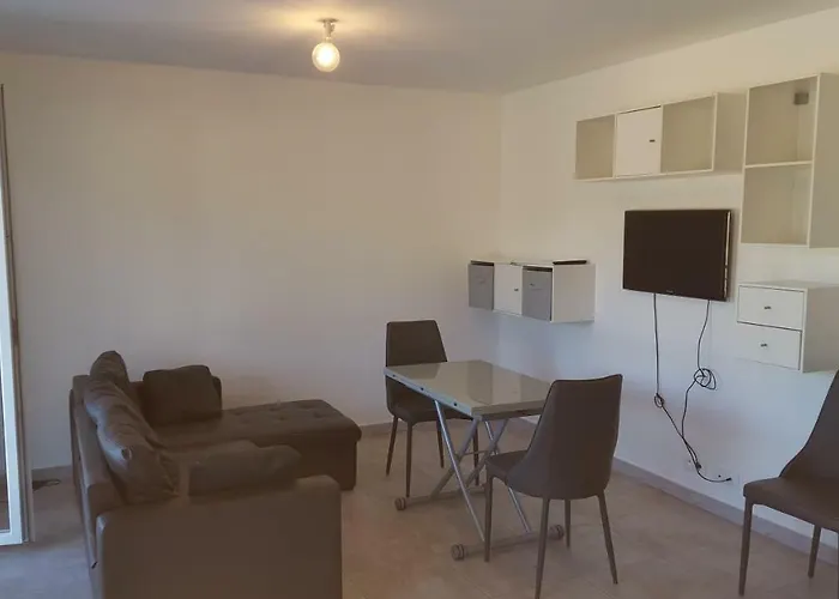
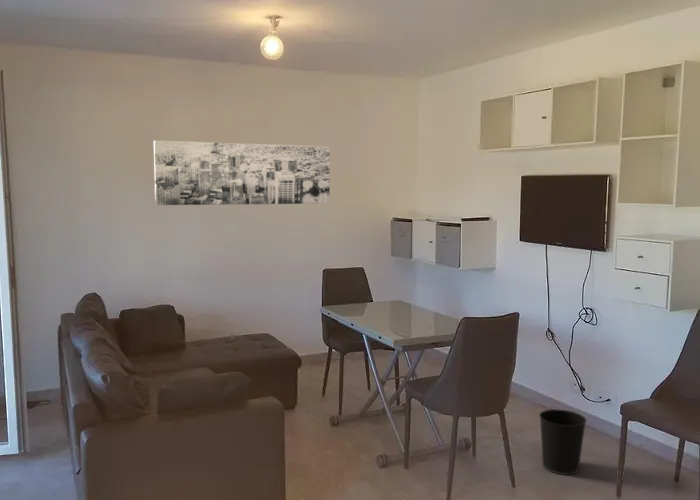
+ wastebasket (561, 442)
+ wall art (247, 174)
